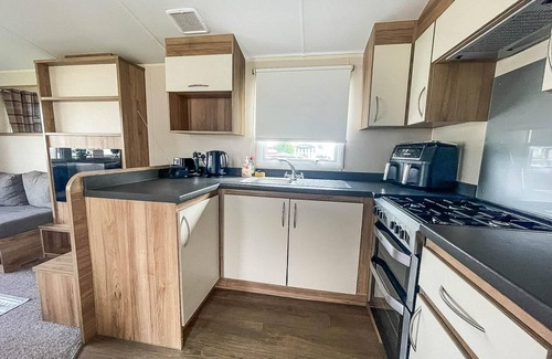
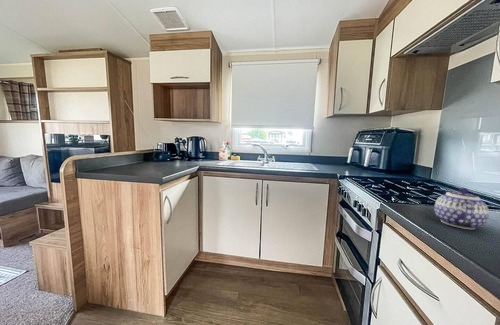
+ teapot (460, 206)
